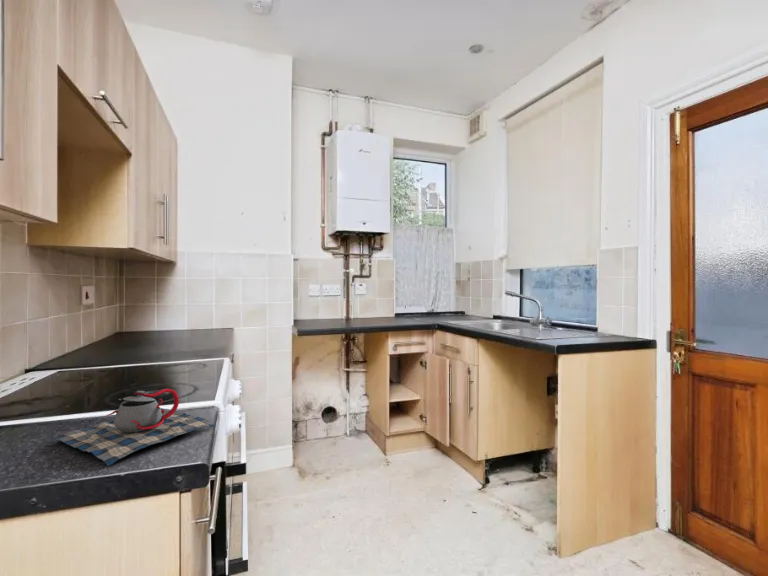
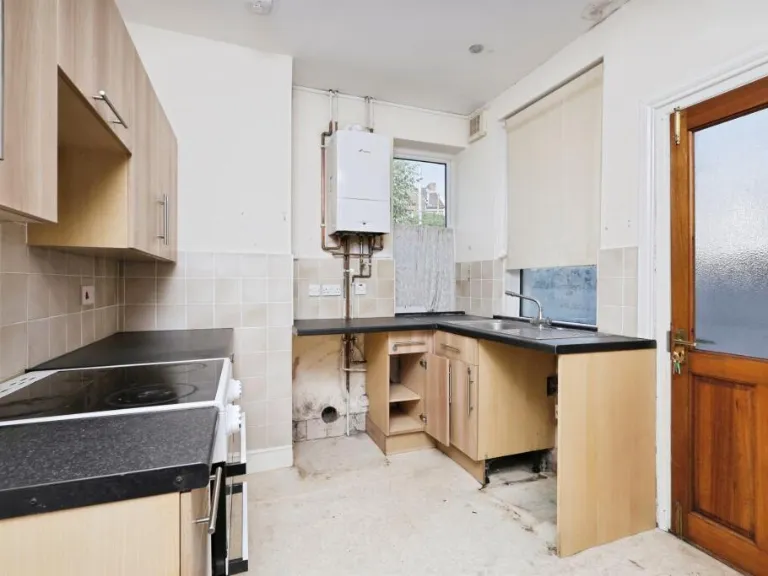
- teapot (138, 412)
